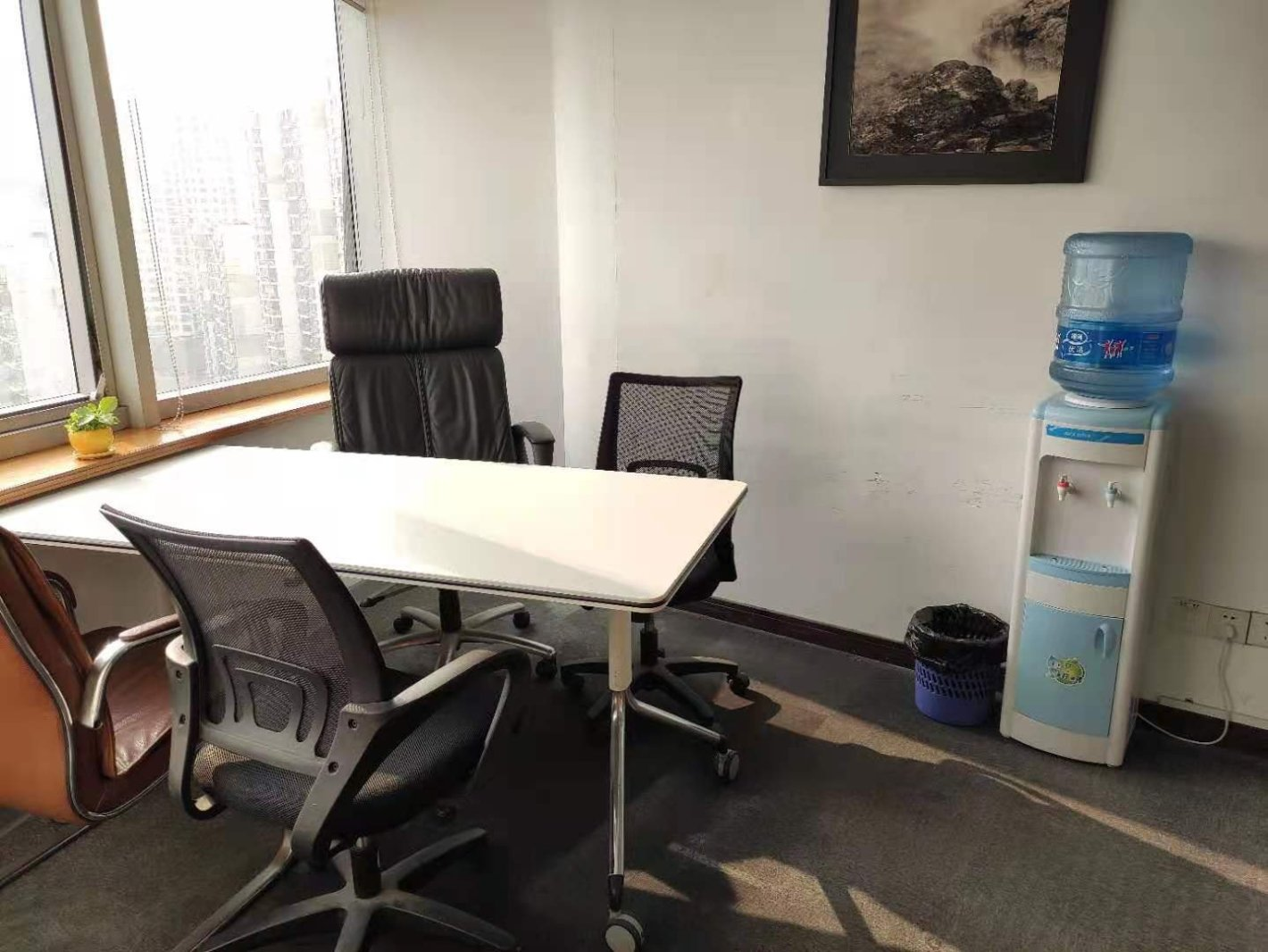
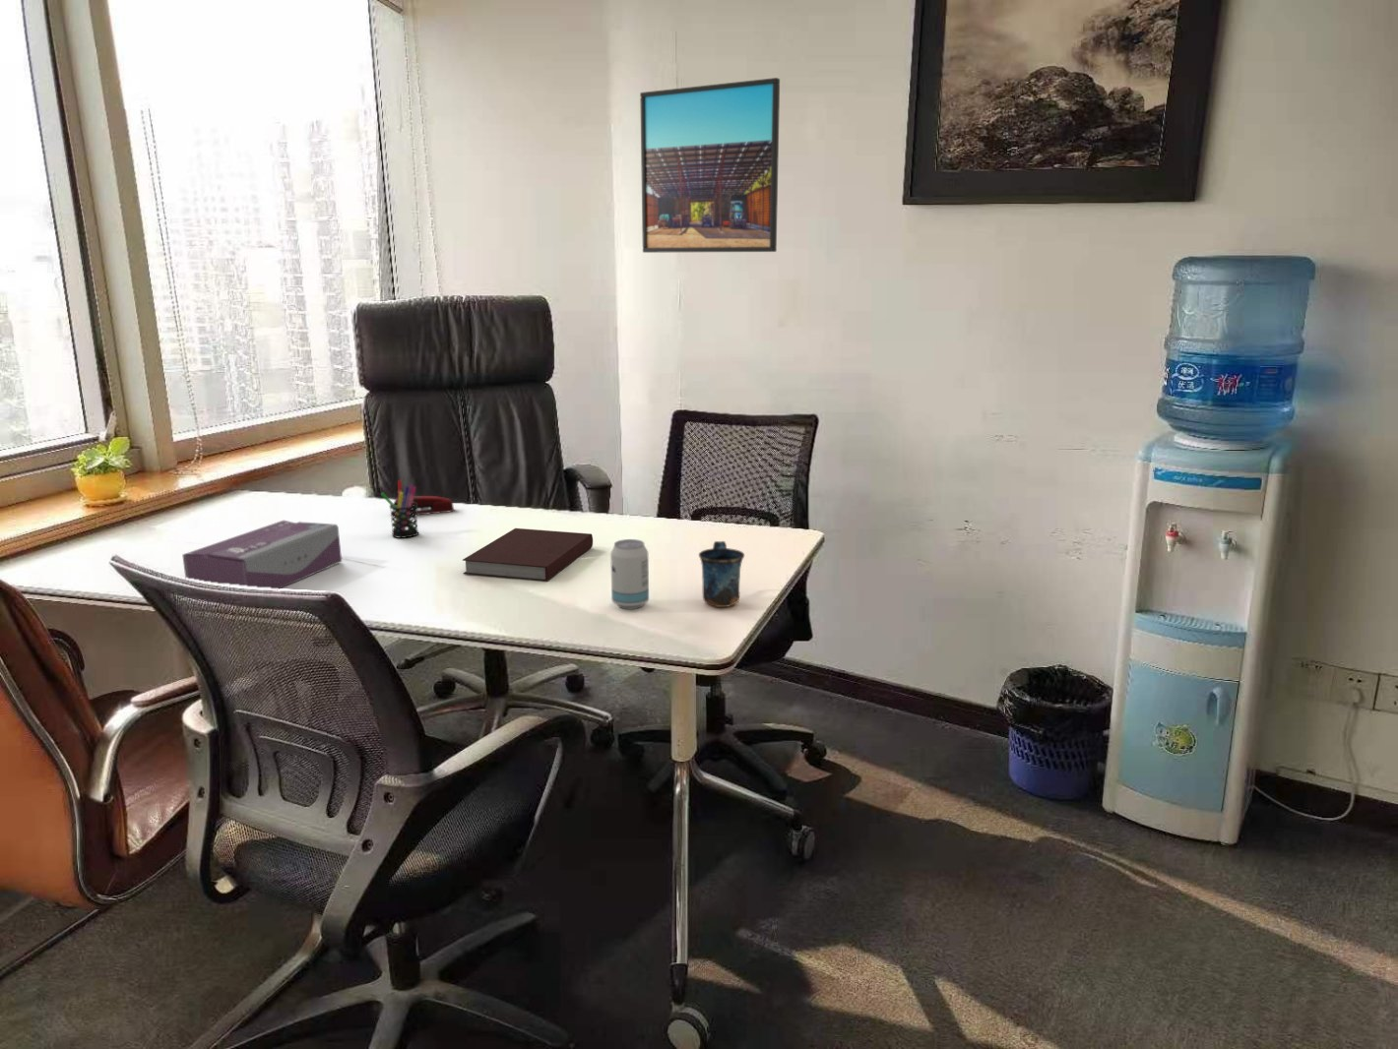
+ stapler (422, 504)
+ beverage can (630, 574)
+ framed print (707, 170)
+ notebook (530, 553)
+ pen holder (400, 509)
+ mug (723, 574)
+ tissue box (266, 556)
